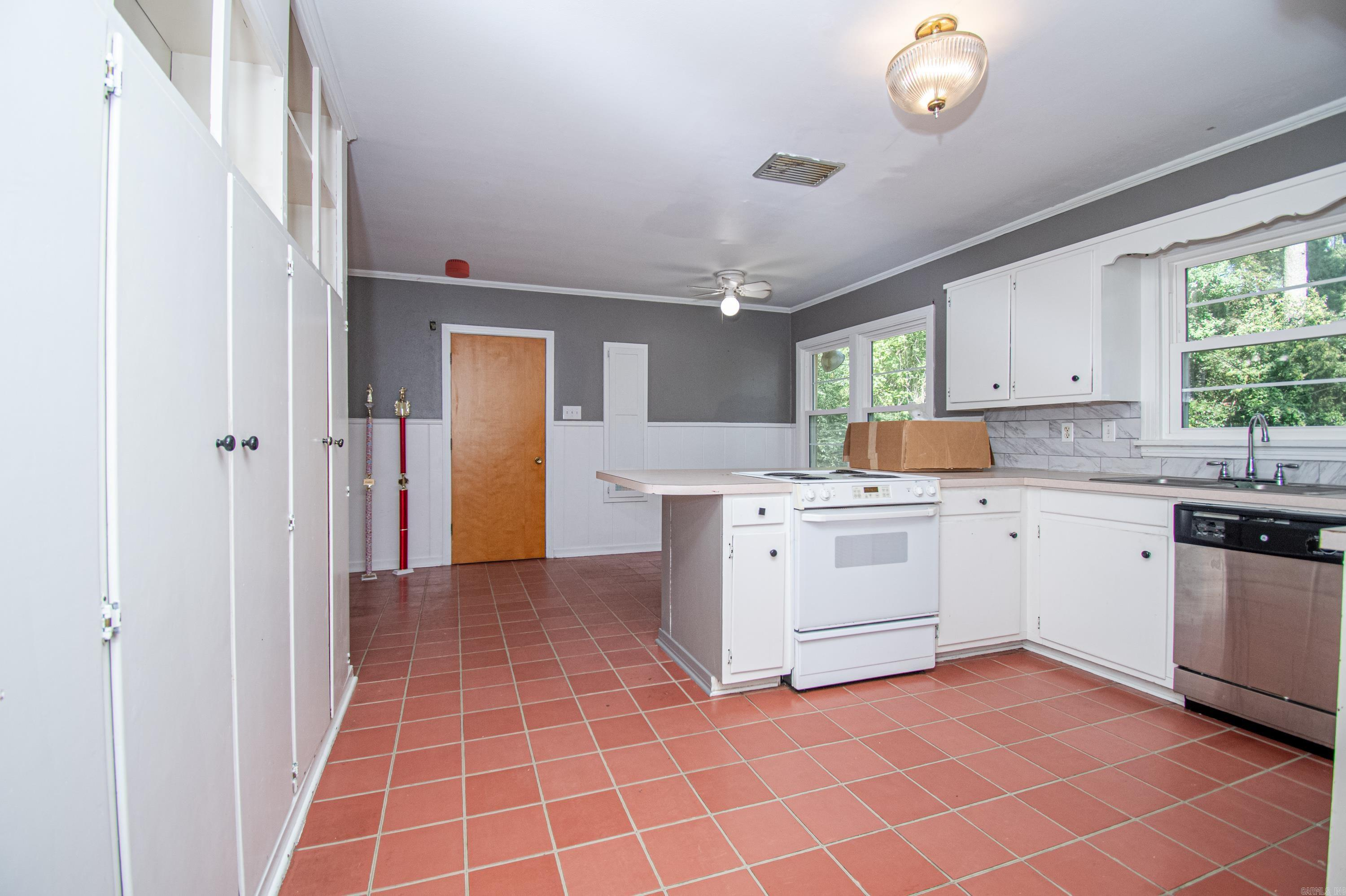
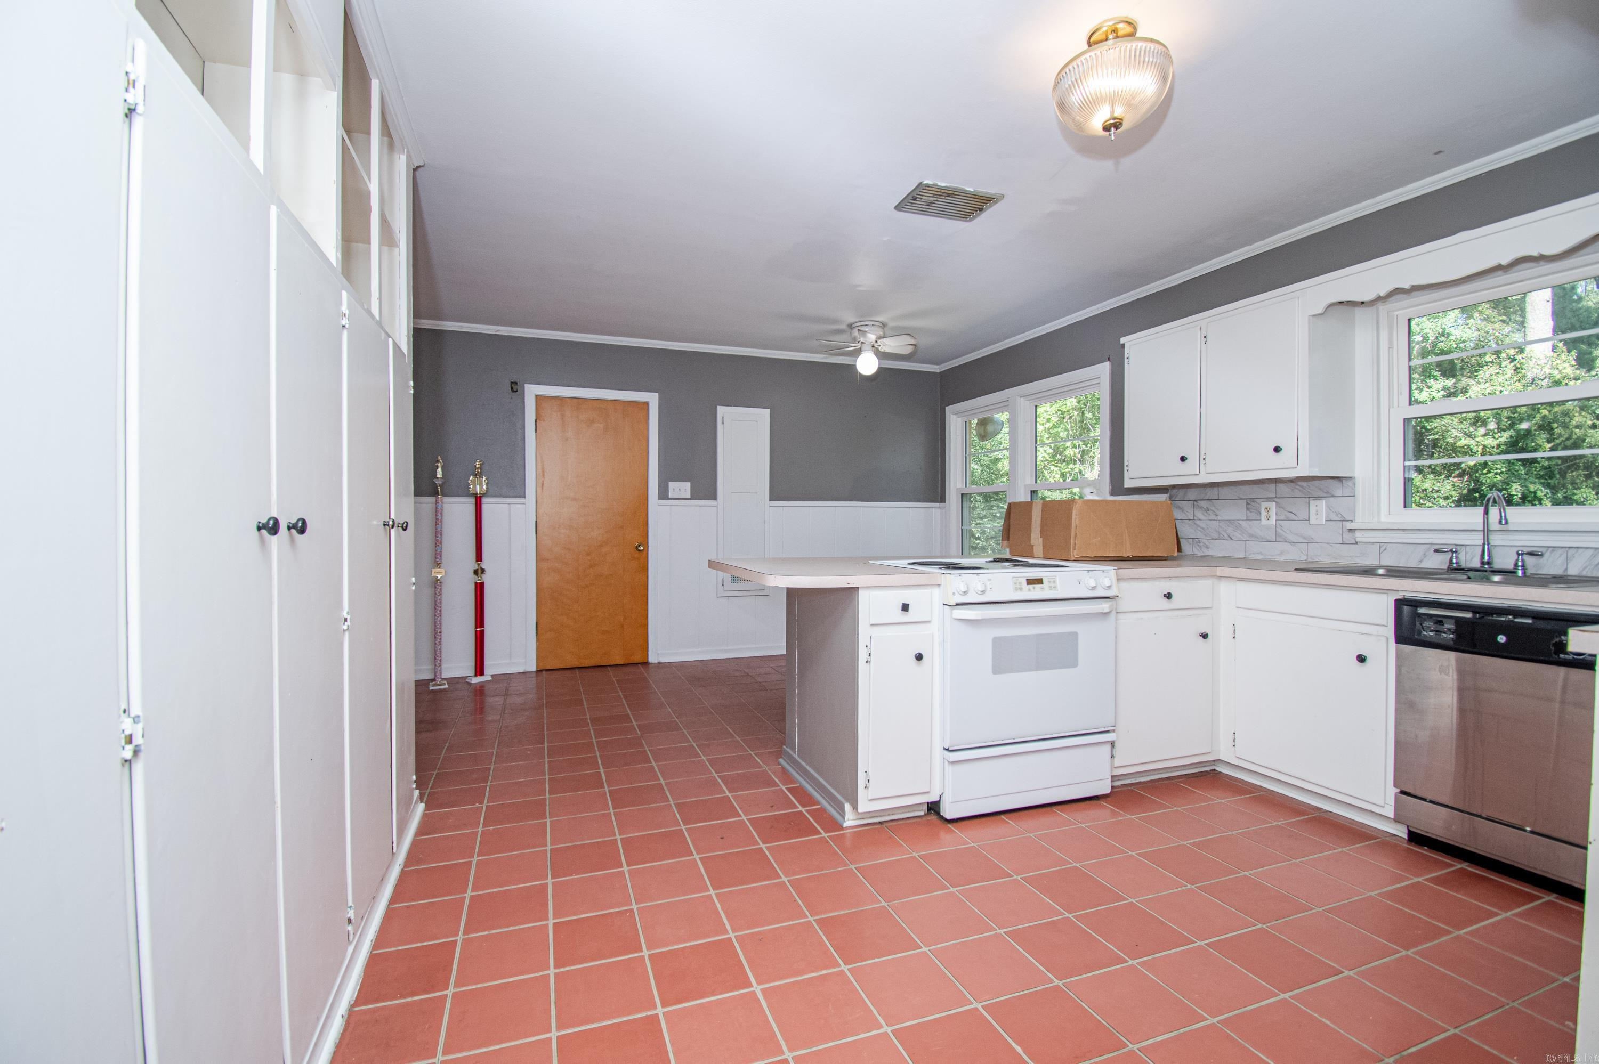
- smoke detector (457, 268)
